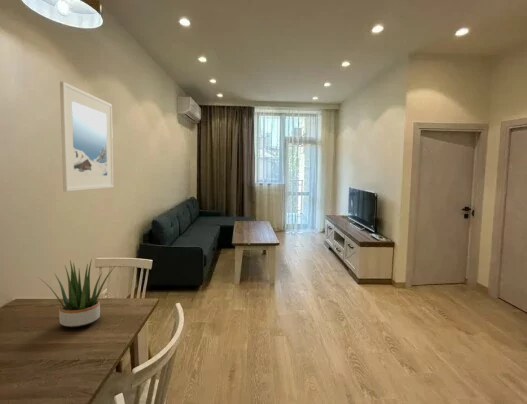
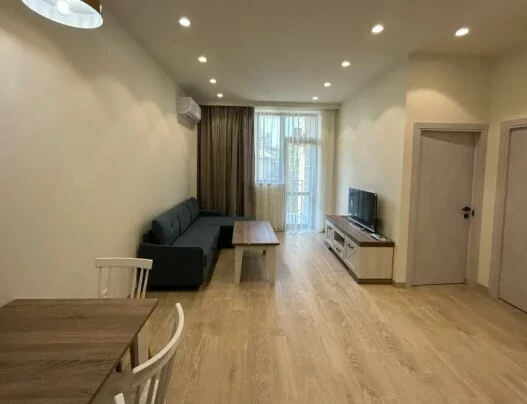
- potted plant (79, 292)
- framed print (90, 142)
